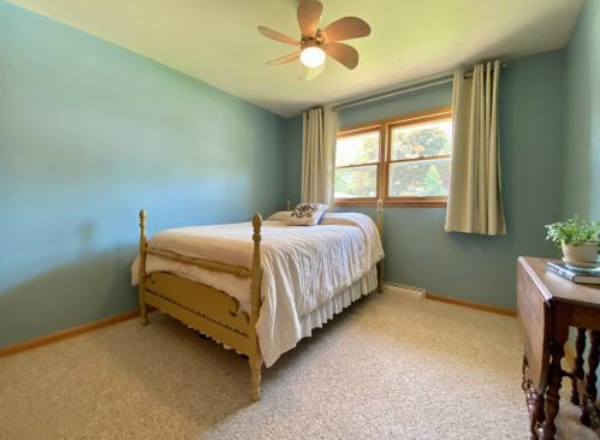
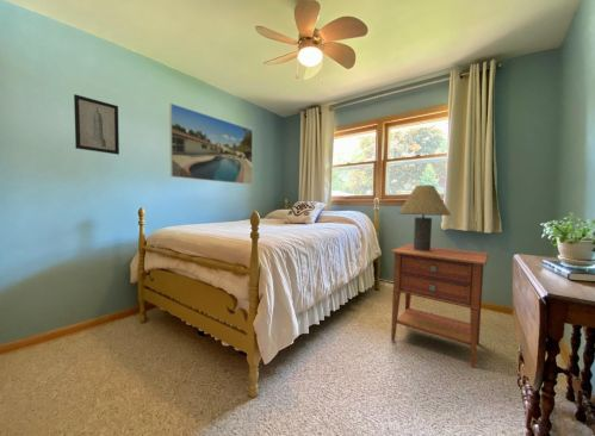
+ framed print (216, 150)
+ table lamp (422, 217)
+ wall art (98, 125)
+ nightstand (436, 297)
